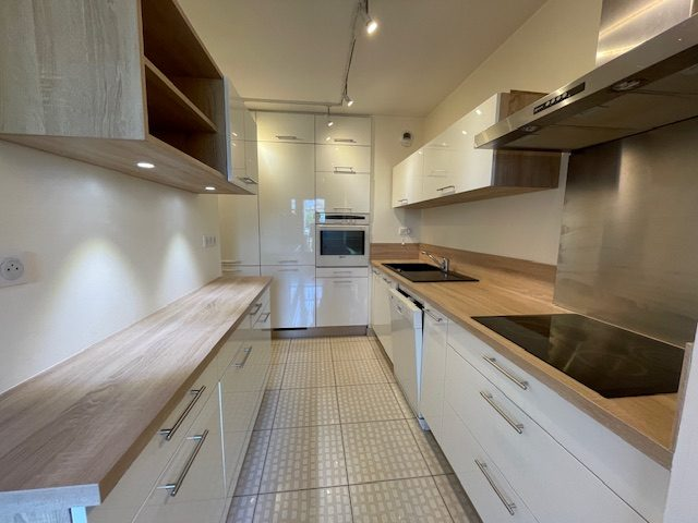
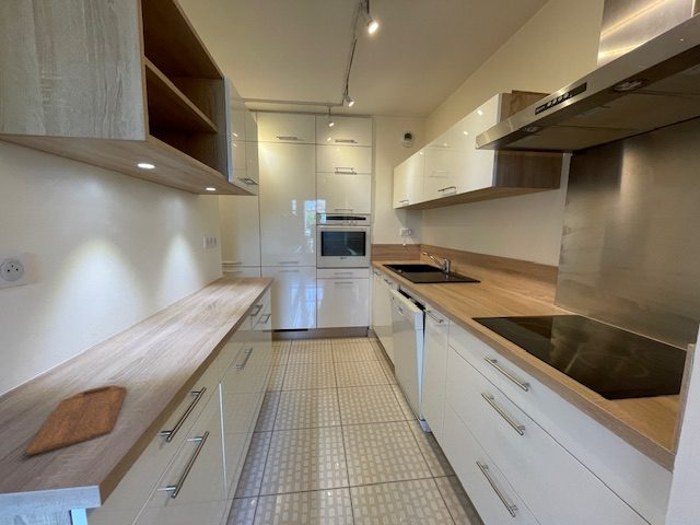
+ cutting board (86, 411)
